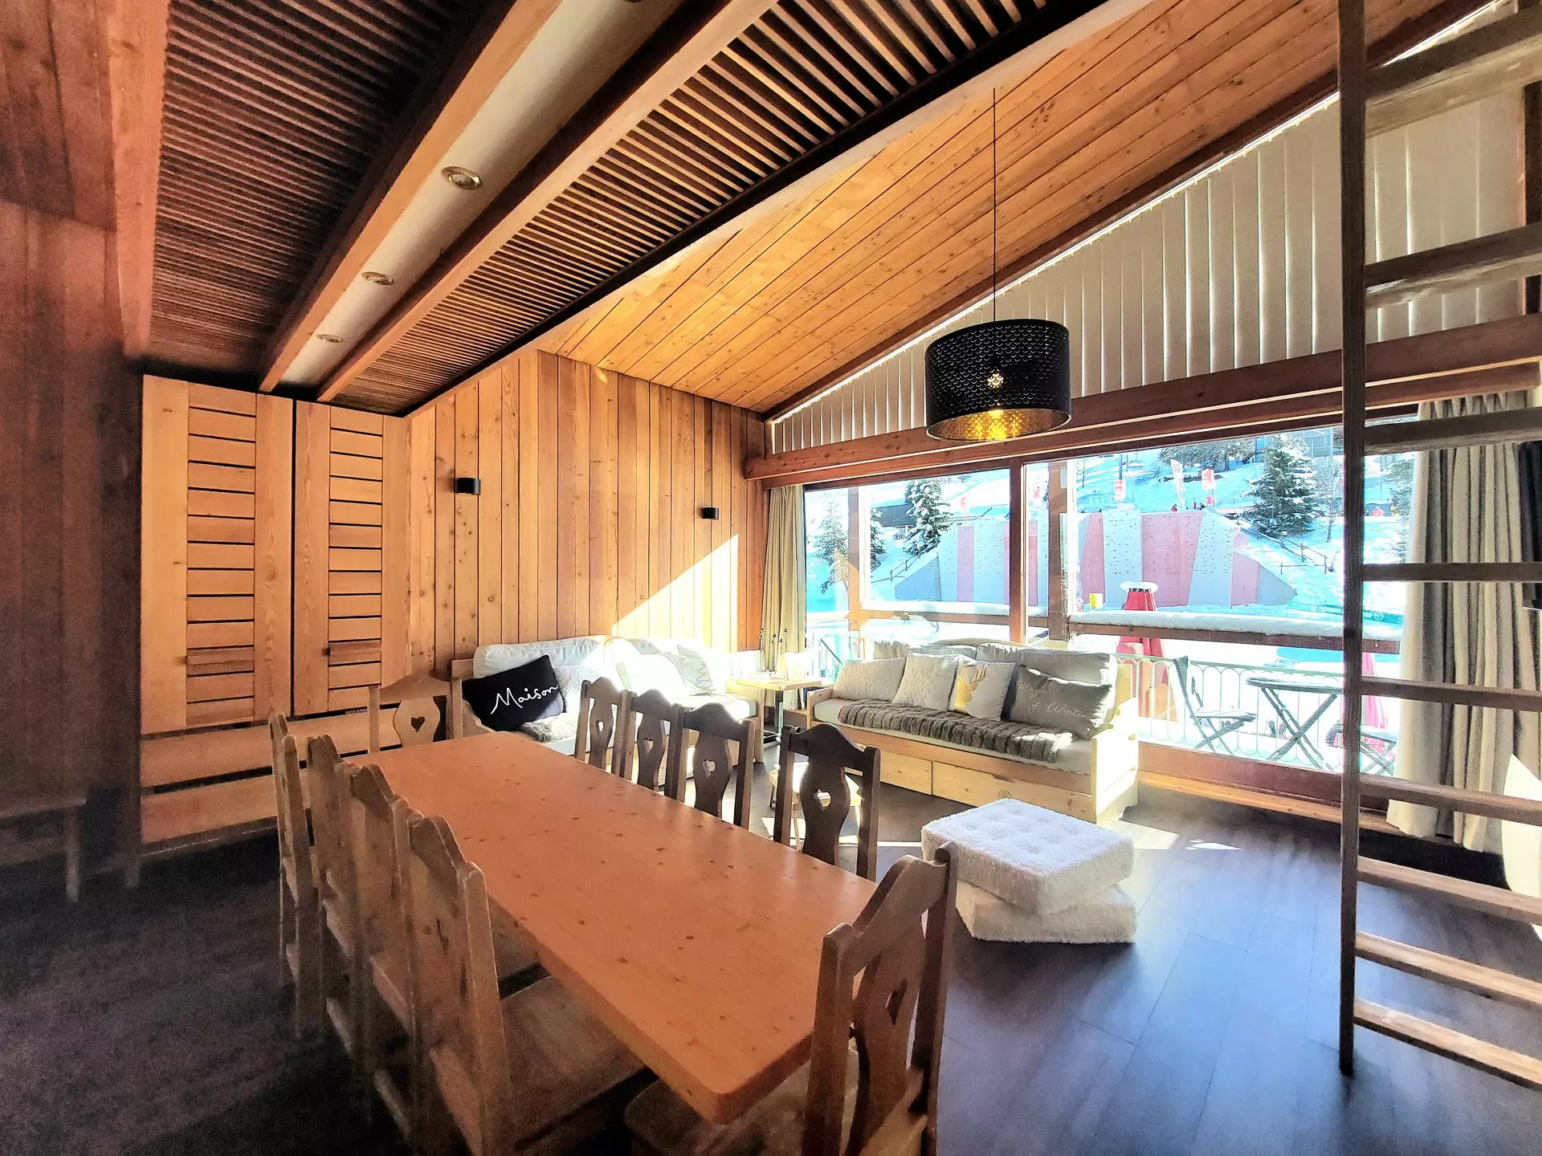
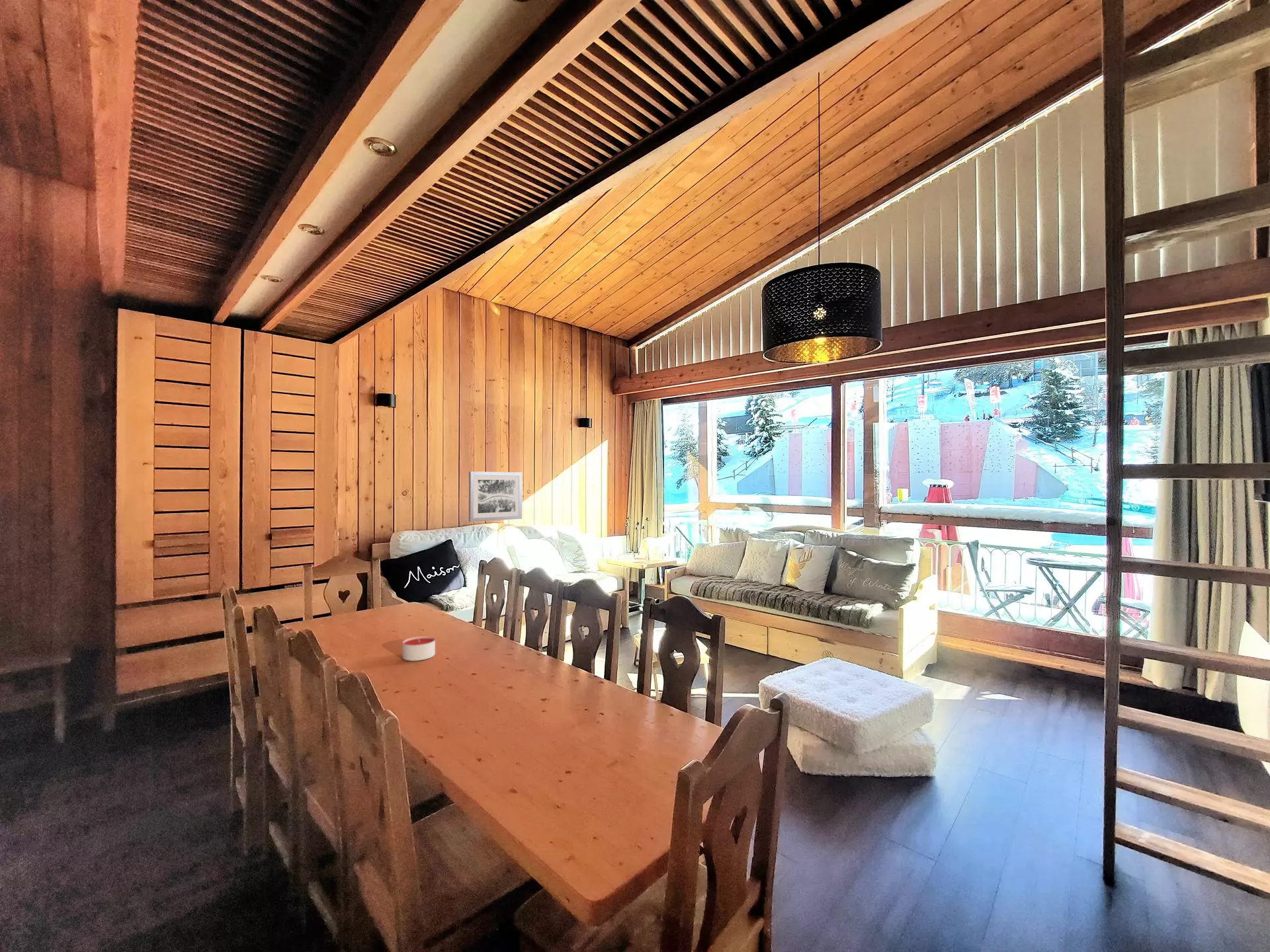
+ candle (419, 647)
+ wall art (496, 496)
